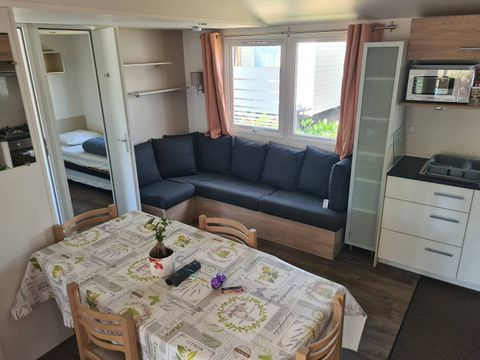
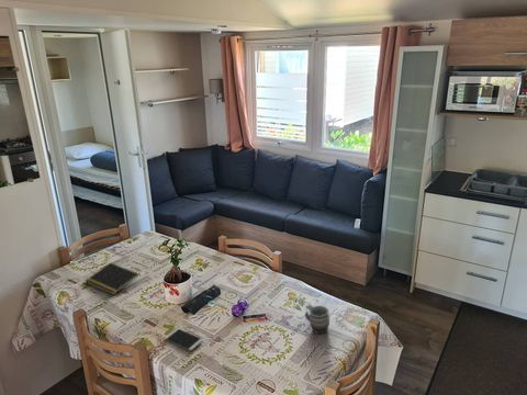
+ notepad (111, 278)
+ mug (315, 318)
+ smartphone (183, 339)
